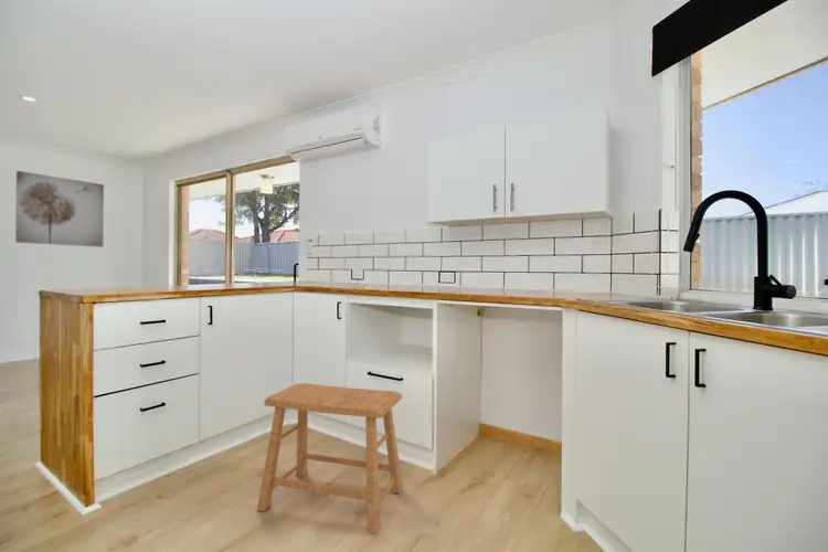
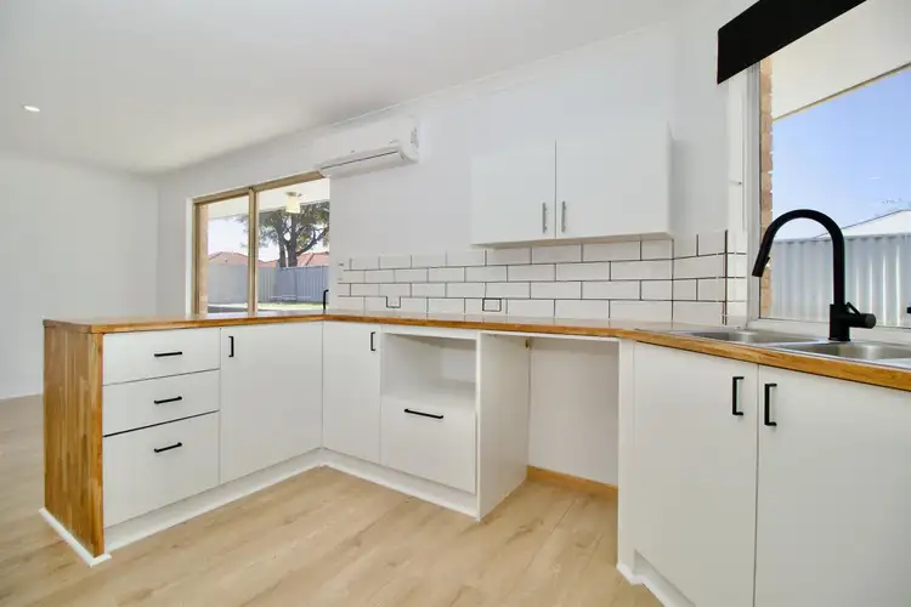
- wall art (62, 211)
- stool (333, 457)
